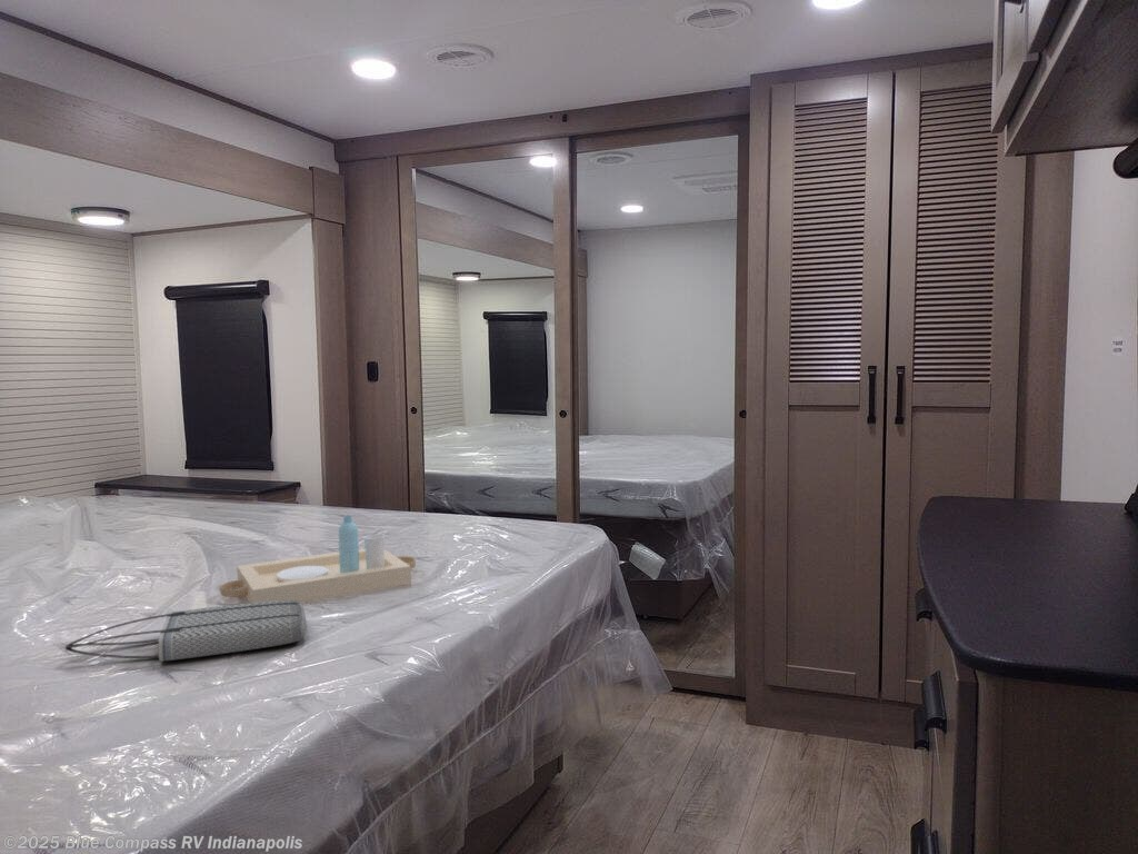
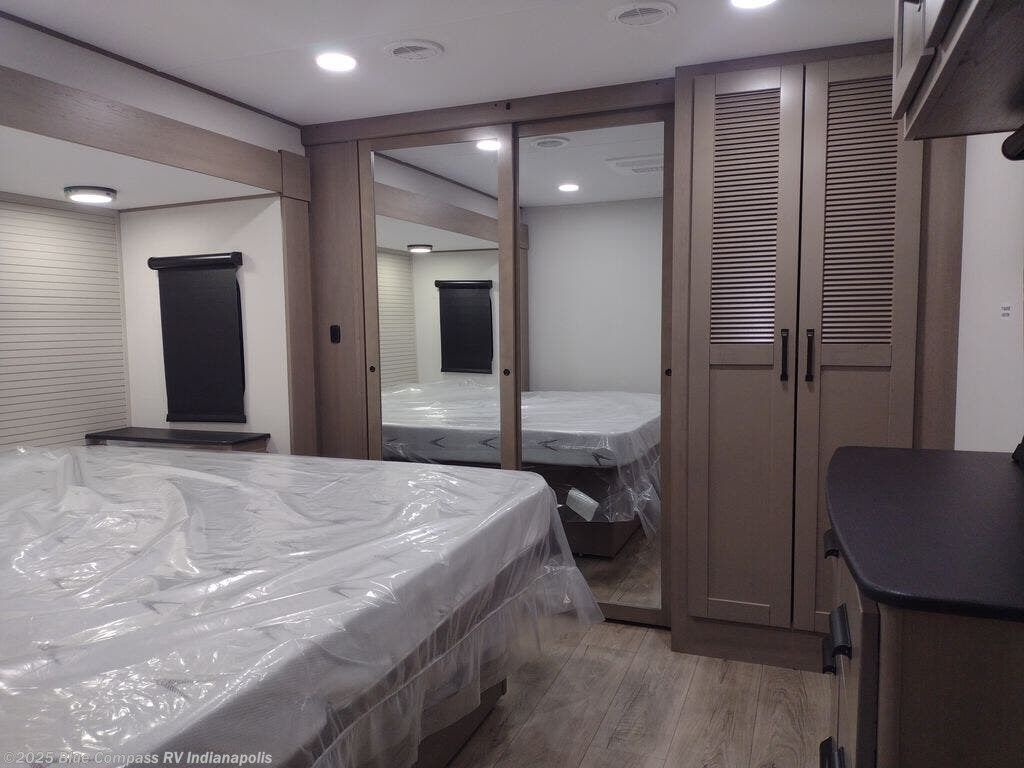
- serving tray (322, 554)
- tote bag (191, 632)
